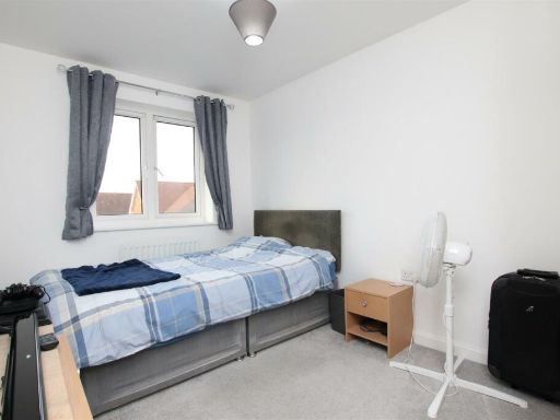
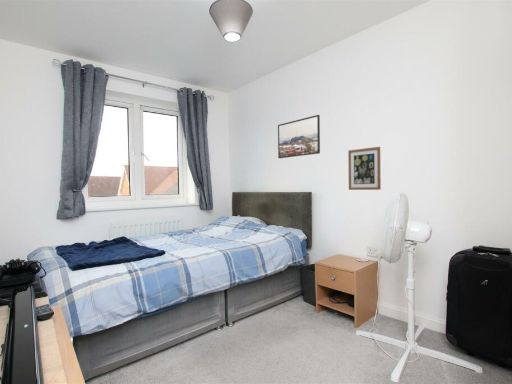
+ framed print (297, 138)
+ wall art (363, 169)
